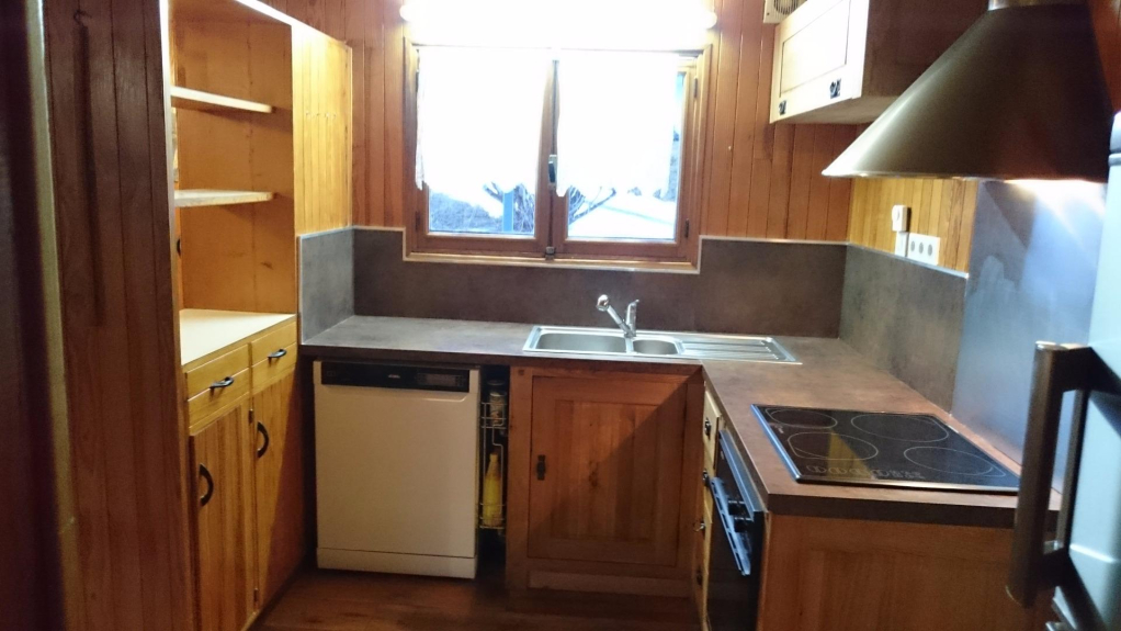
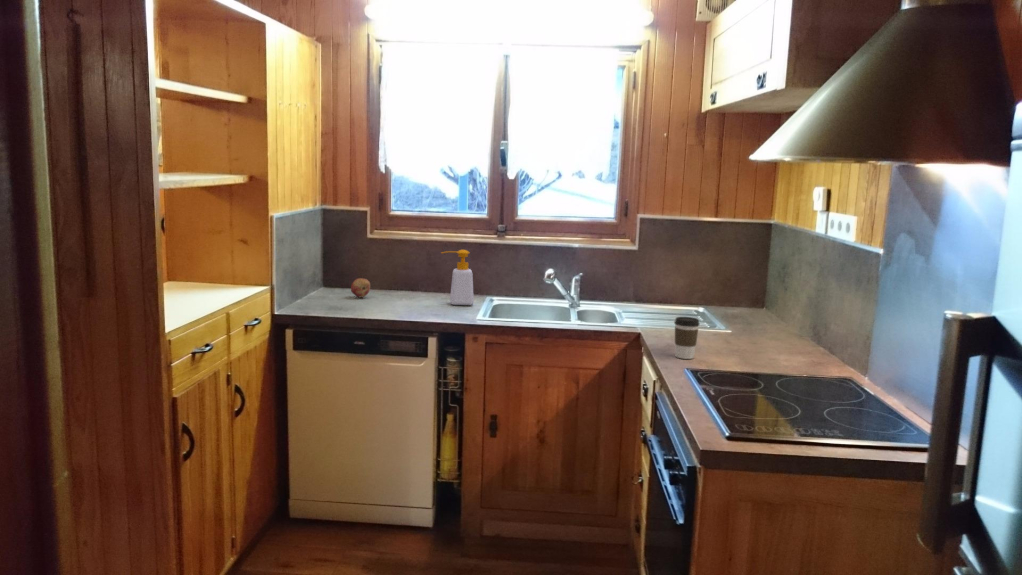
+ soap bottle (457, 276)
+ coffee cup (685, 337)
+ fruit (360, 287)
